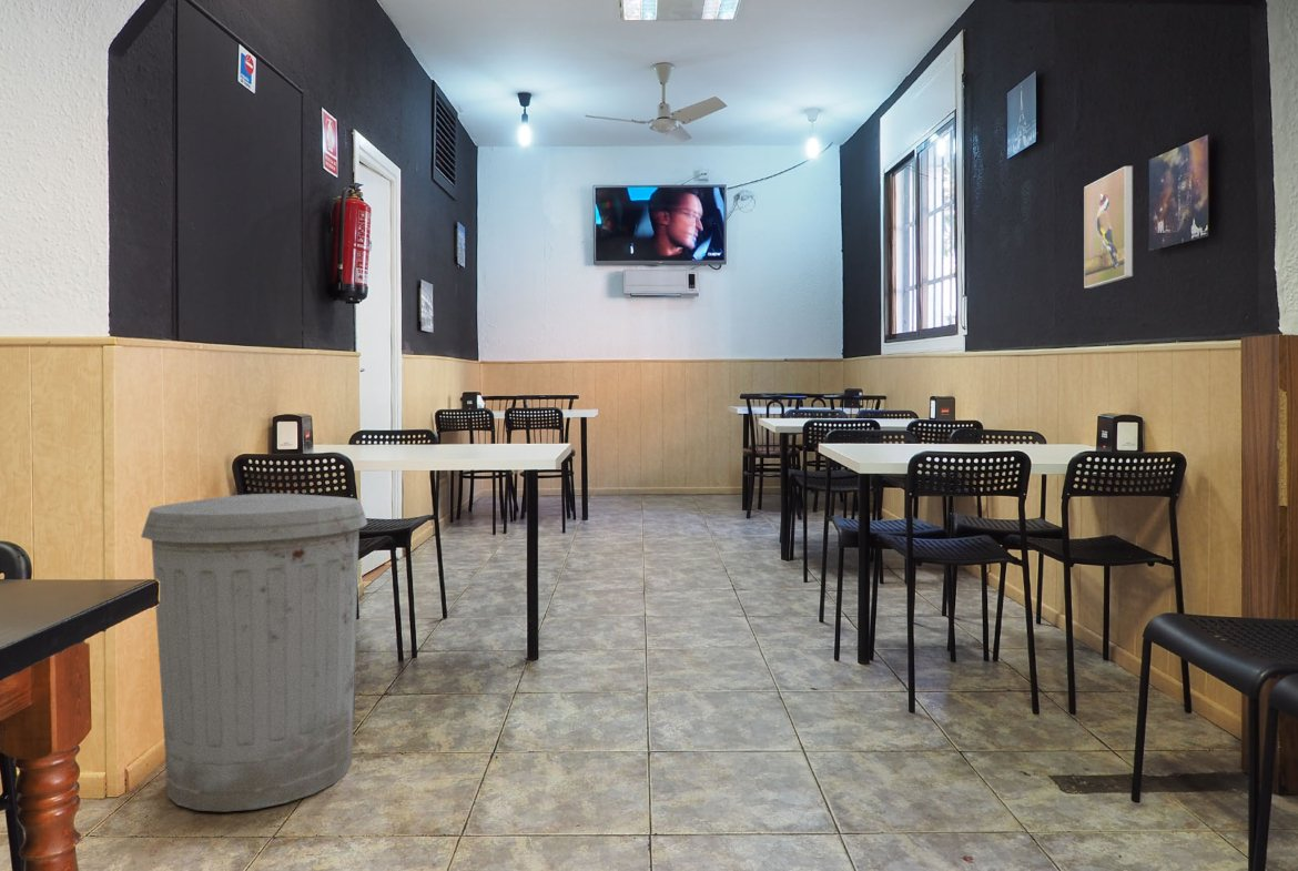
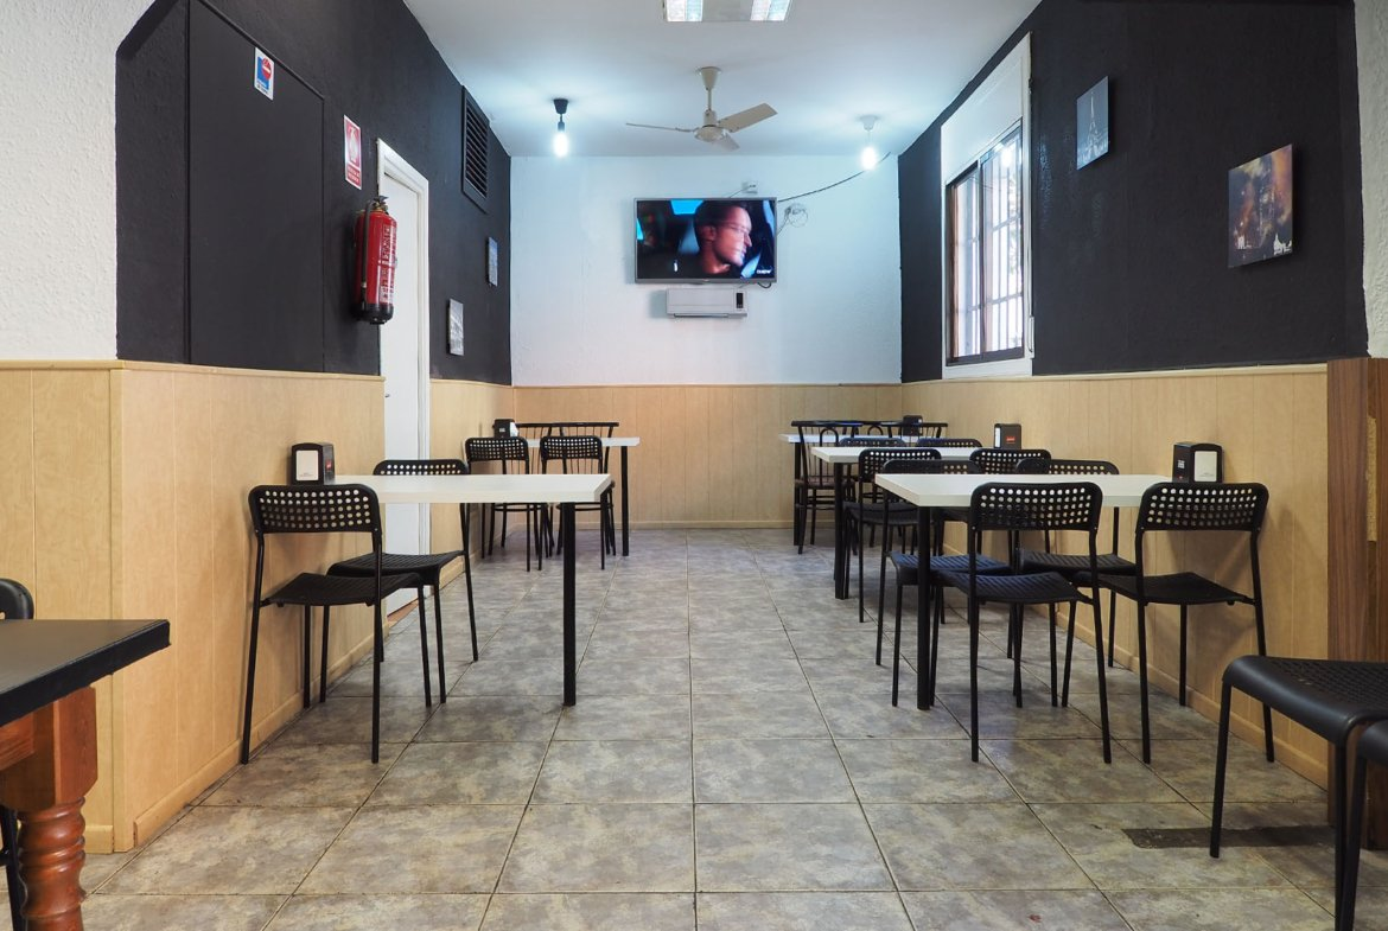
- trash can (261, 635)
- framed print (1107, 230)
